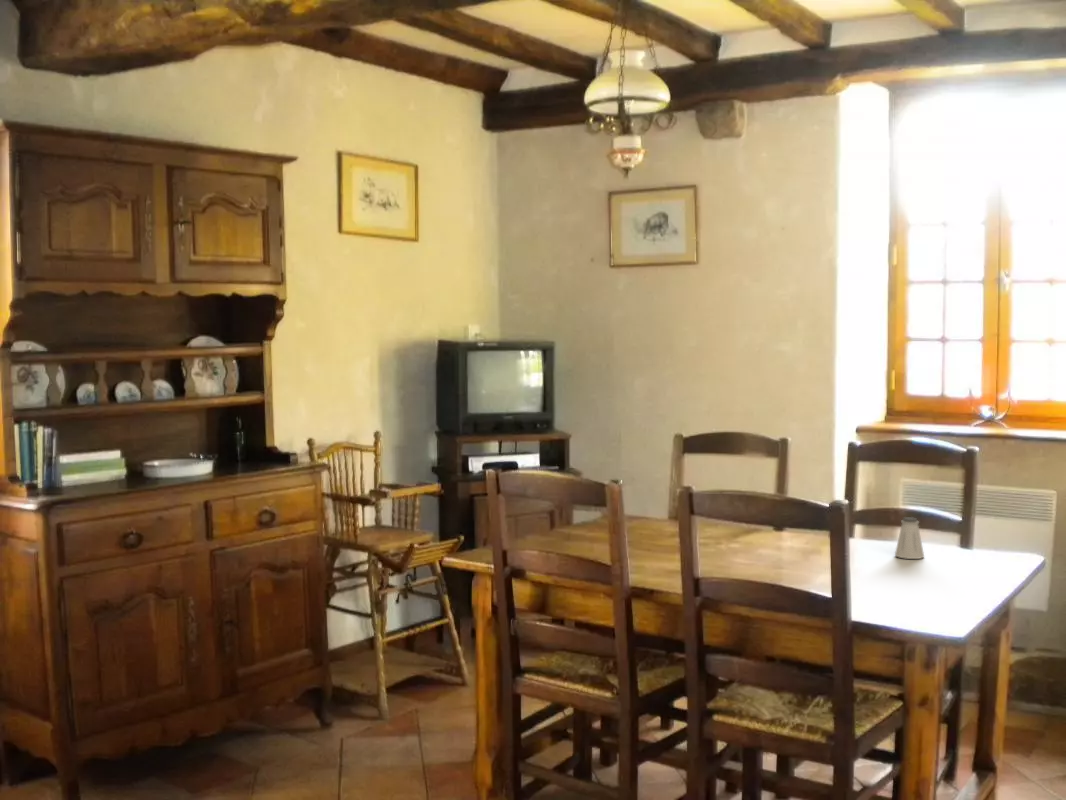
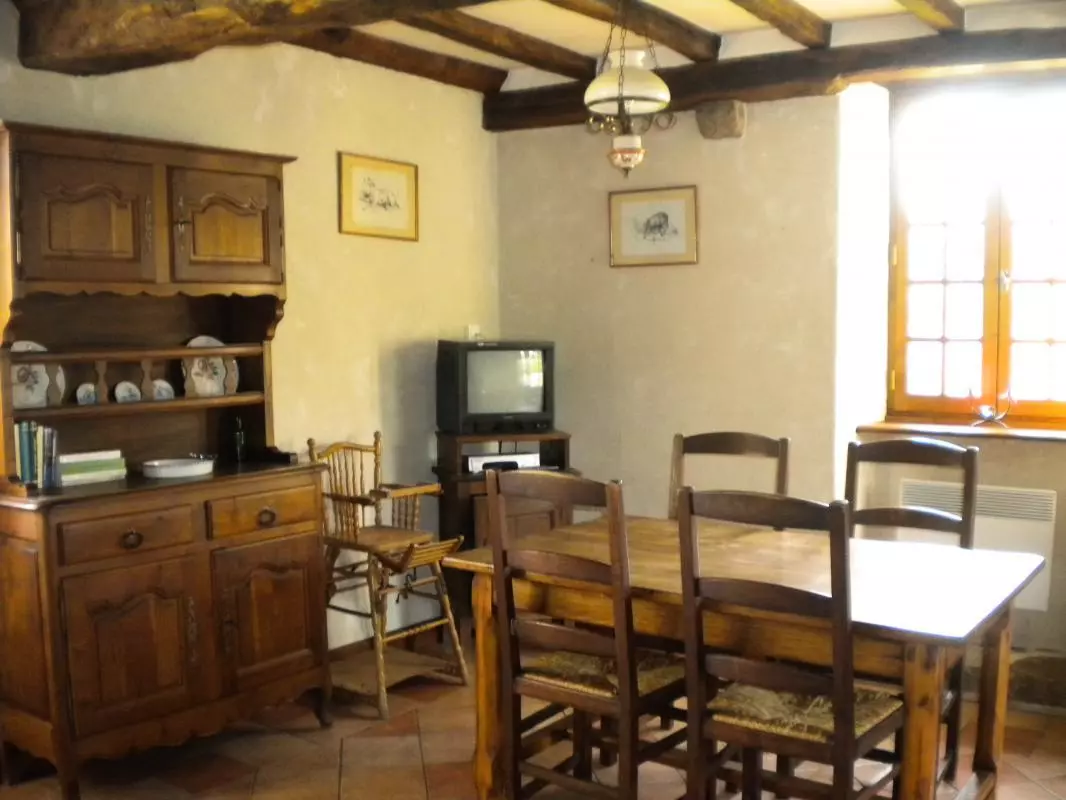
- saltshaker (909, 537)
